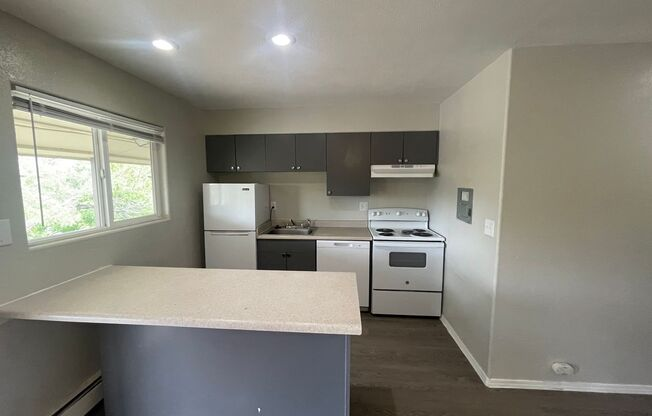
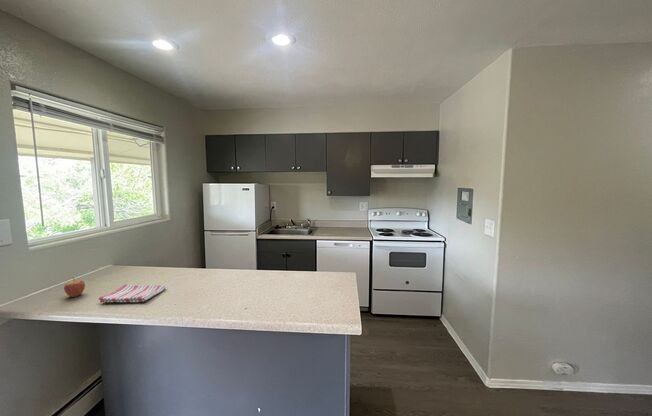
+ fruit (74, 286)
+ dish towel (134, 292)
